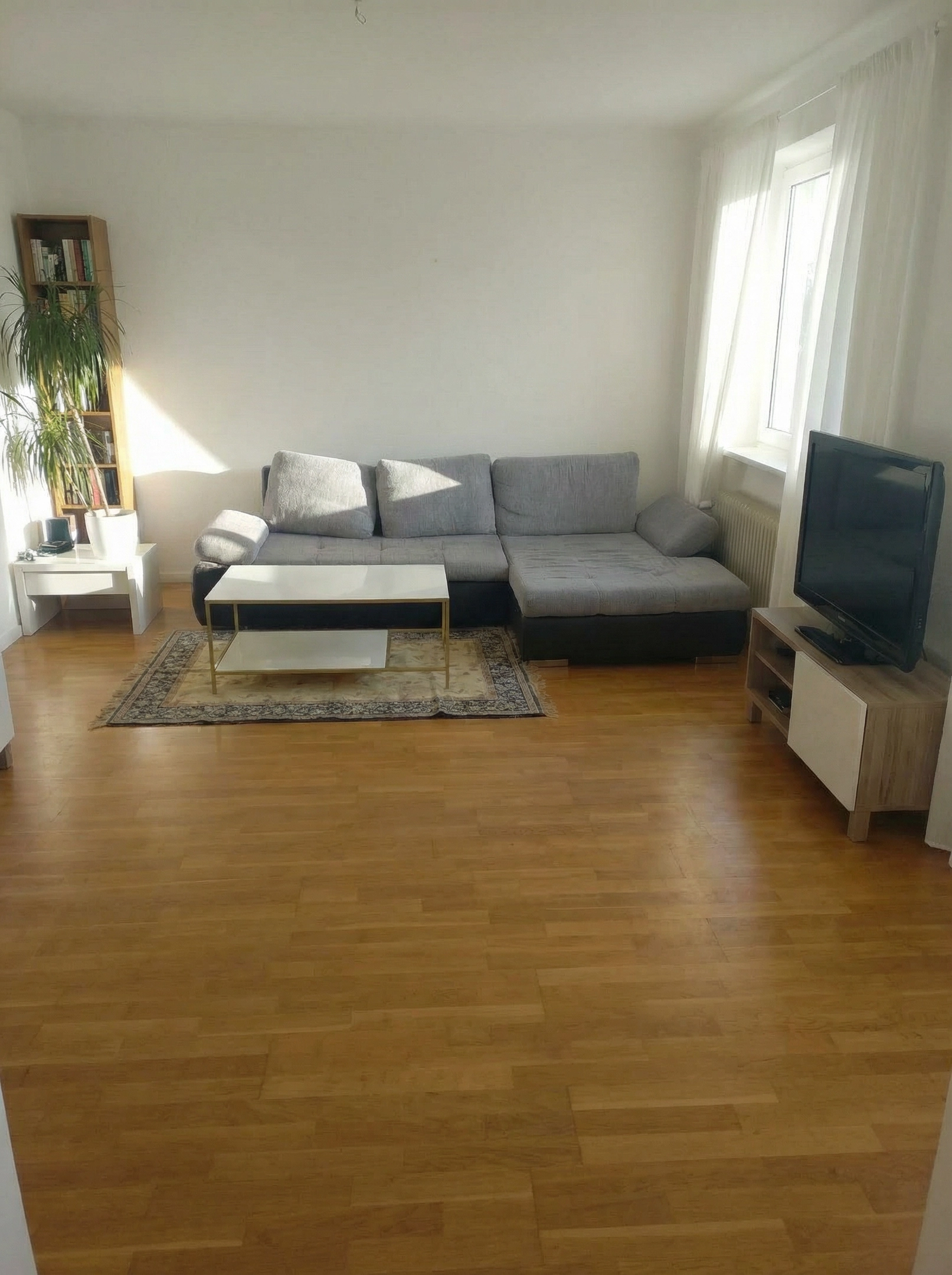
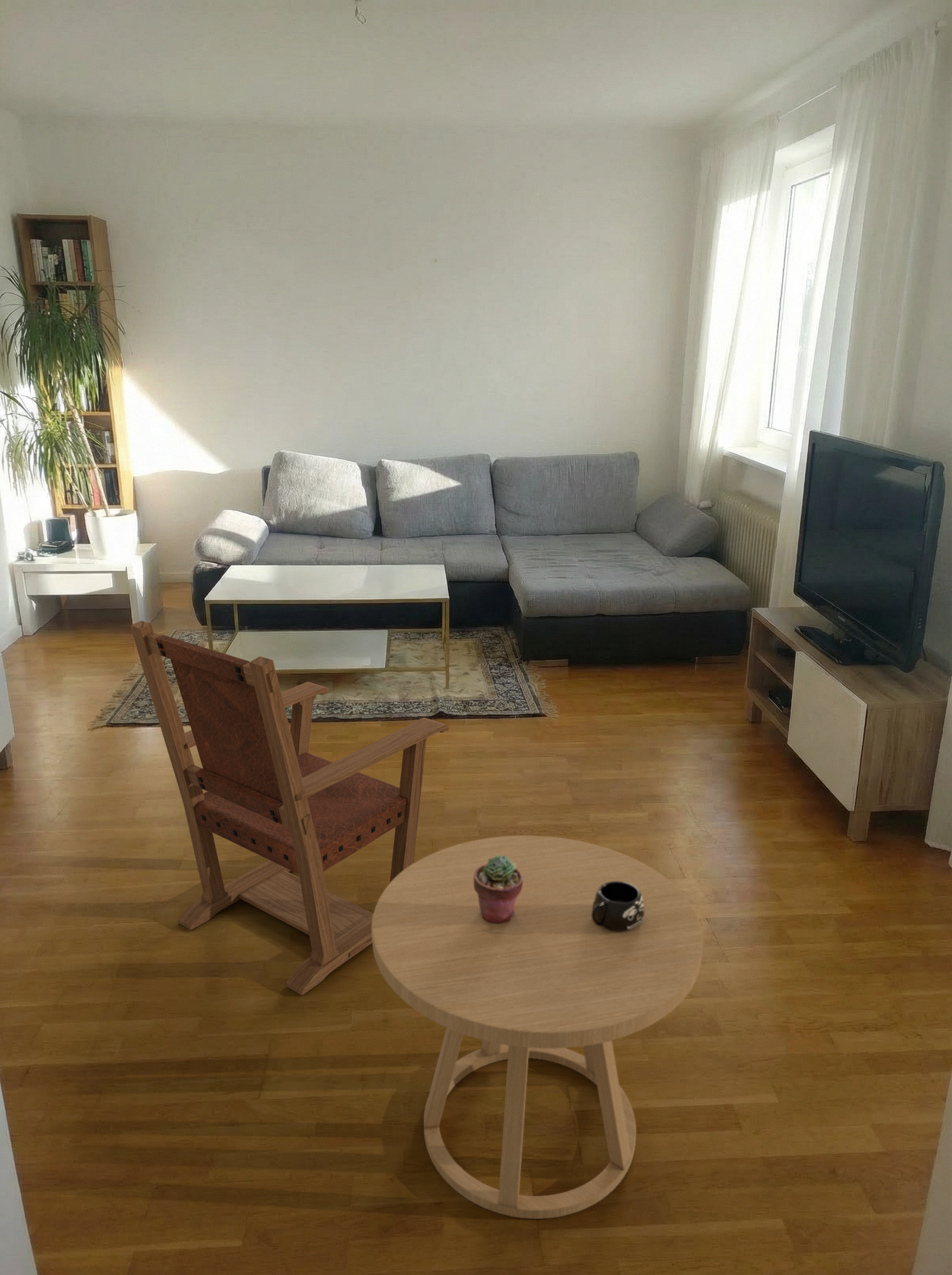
+ armchair (303, 771)
+ side table (532, 1025)
+ potted succulent (498, 886)
+ mug (614, 907)
